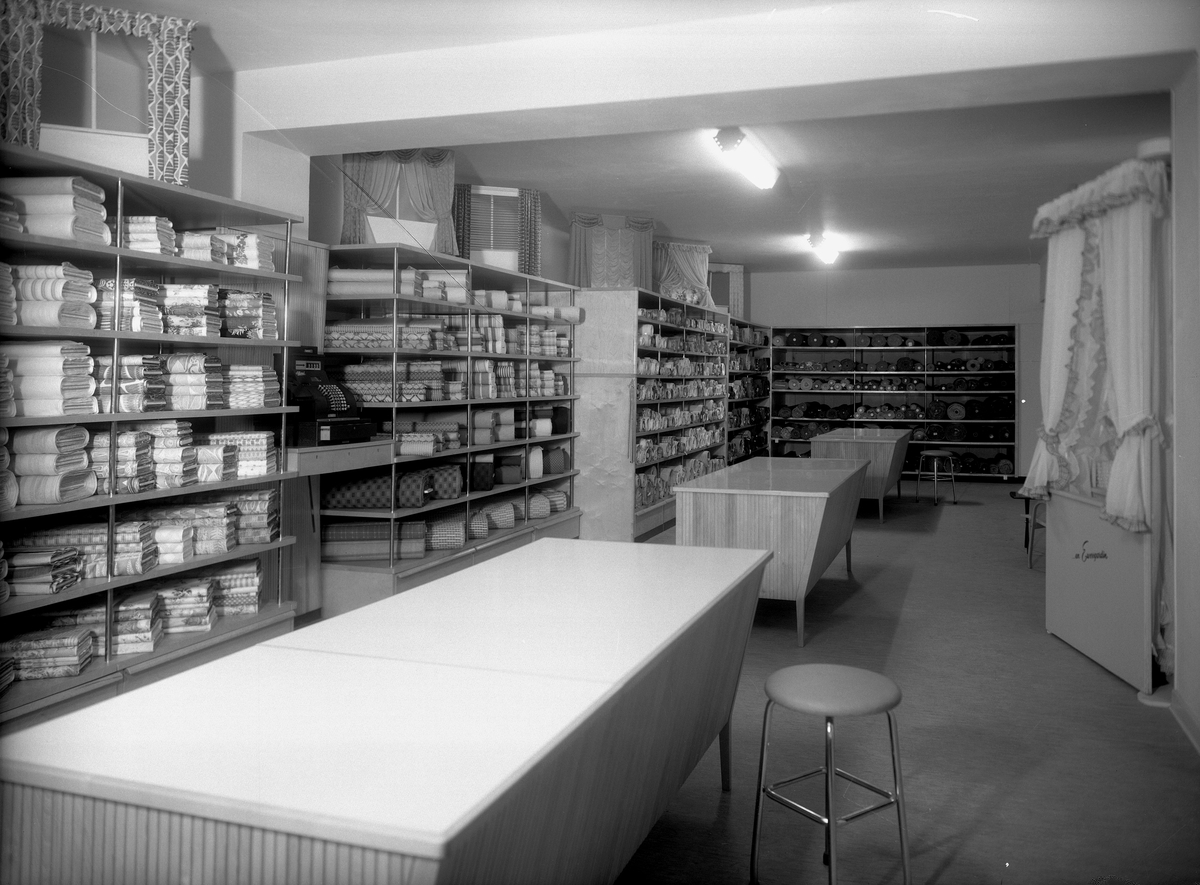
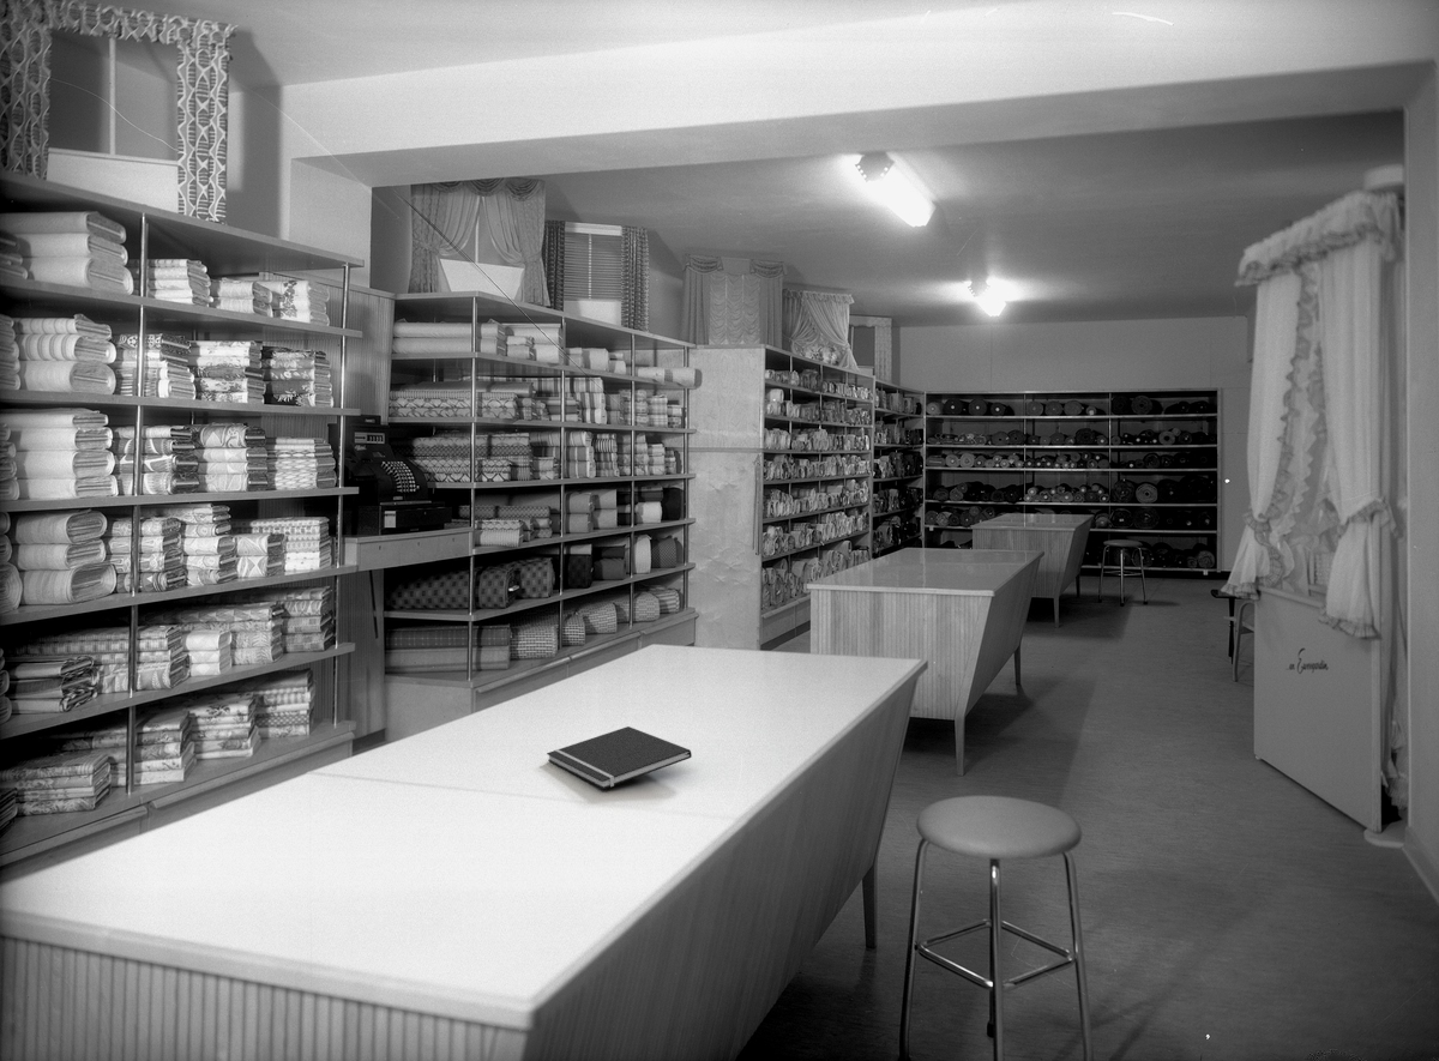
+ notepad (616, 755)
